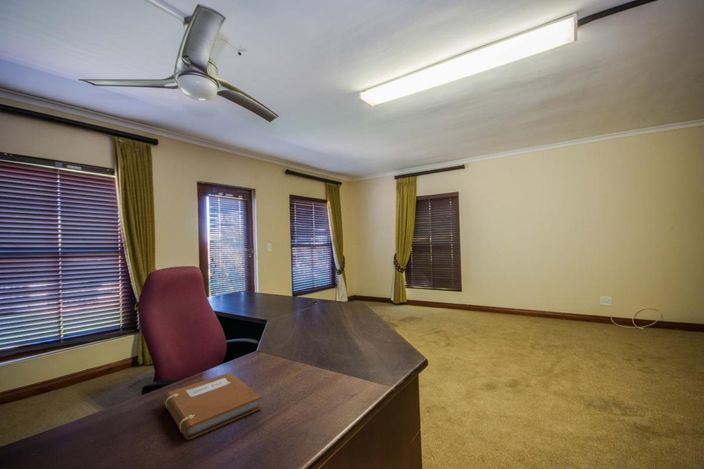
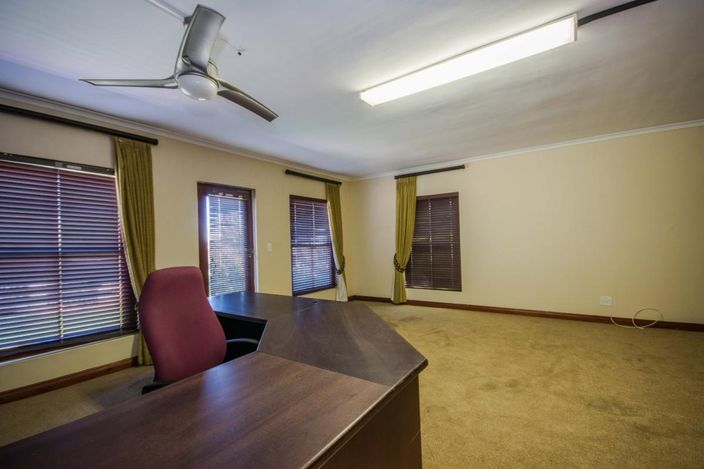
- notebook (210, 400)
